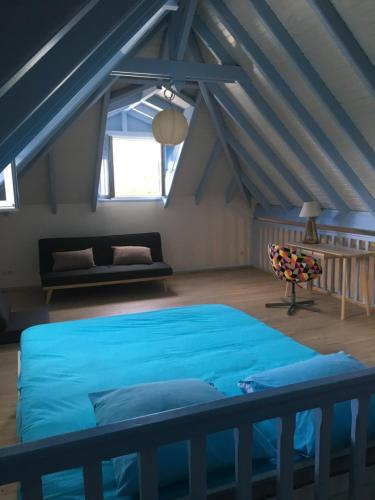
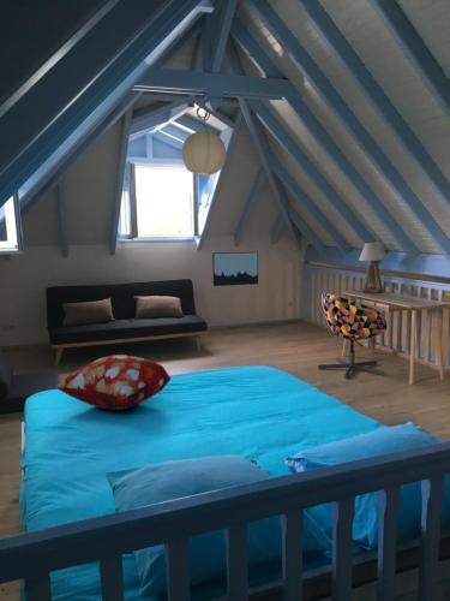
+ wall art (235, 268)
+ decorative pillow (114, 382)
